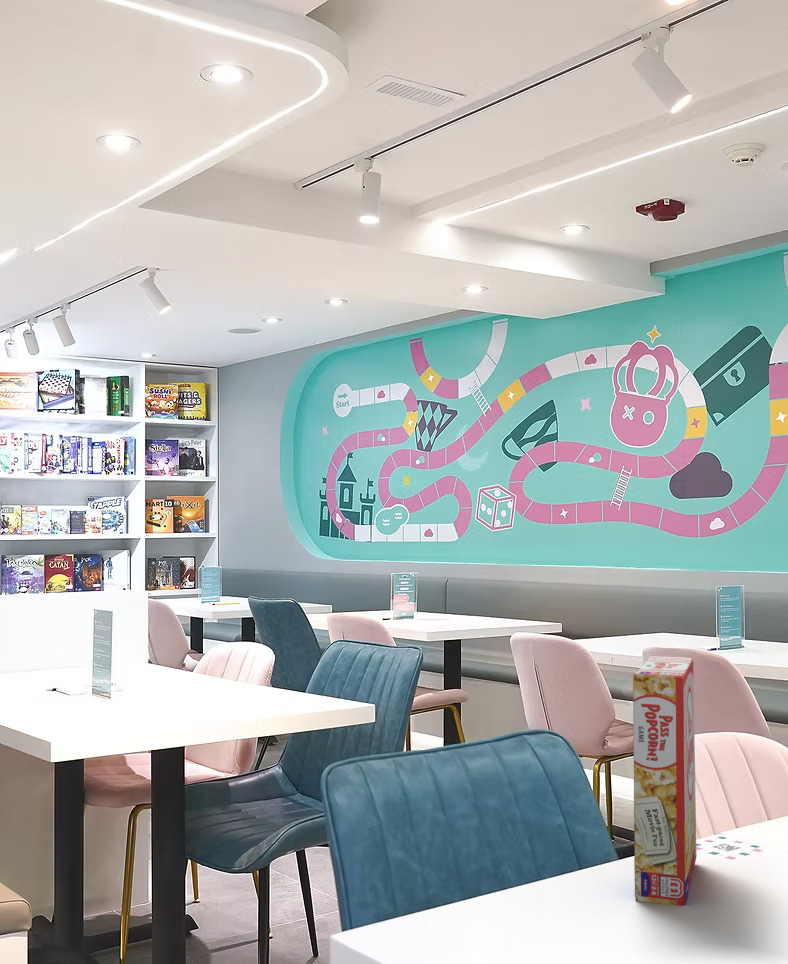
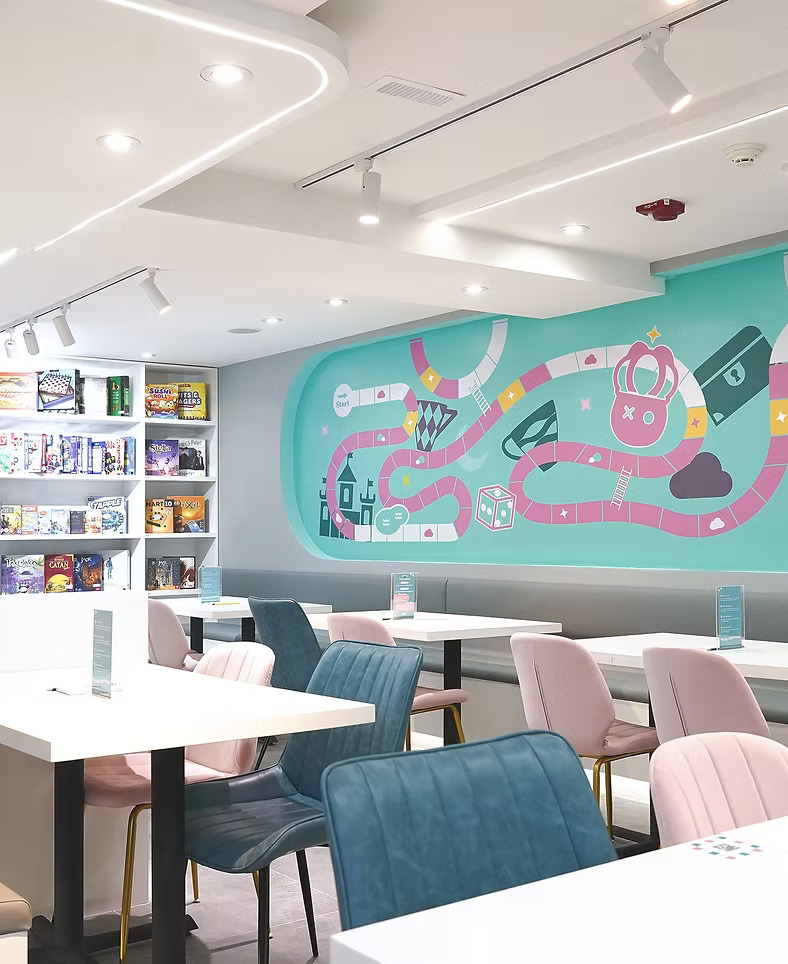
- board games (665, 771)
